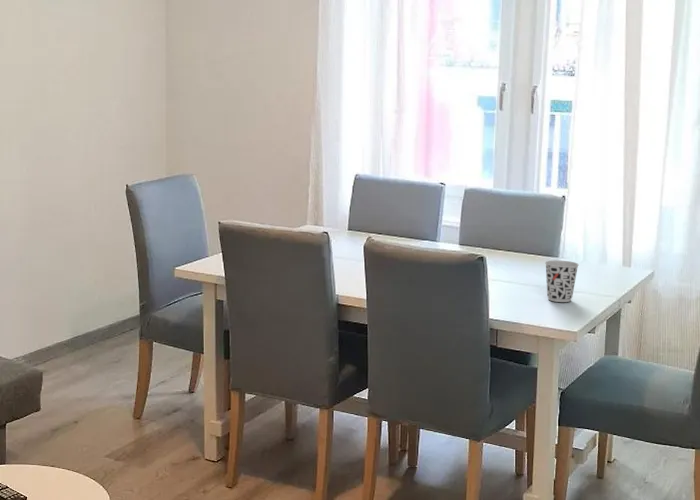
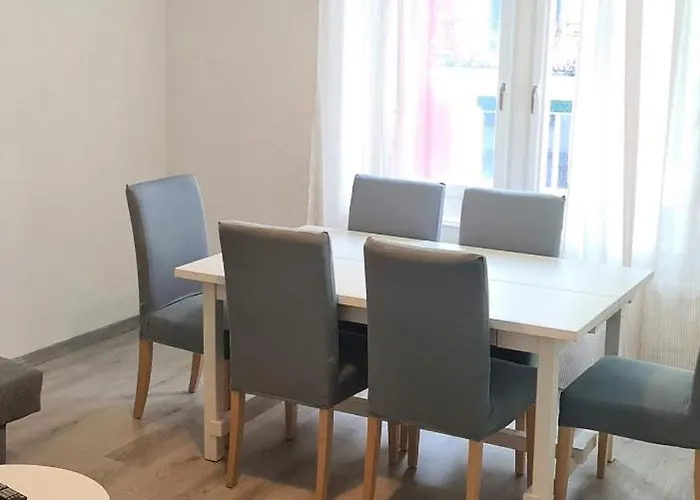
- cup (560, 281)
